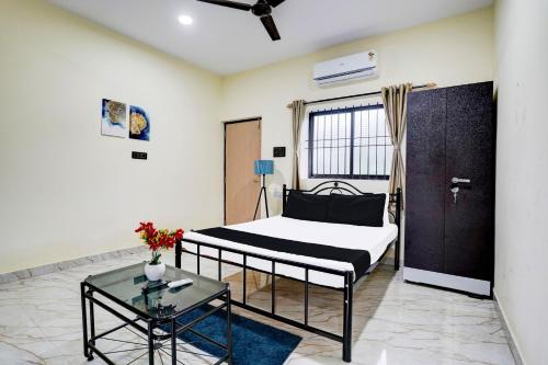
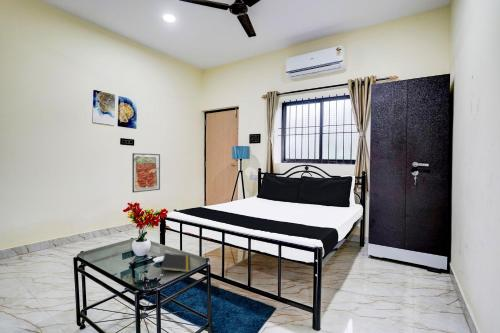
+ notepad (176, 262)
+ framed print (146, 172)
